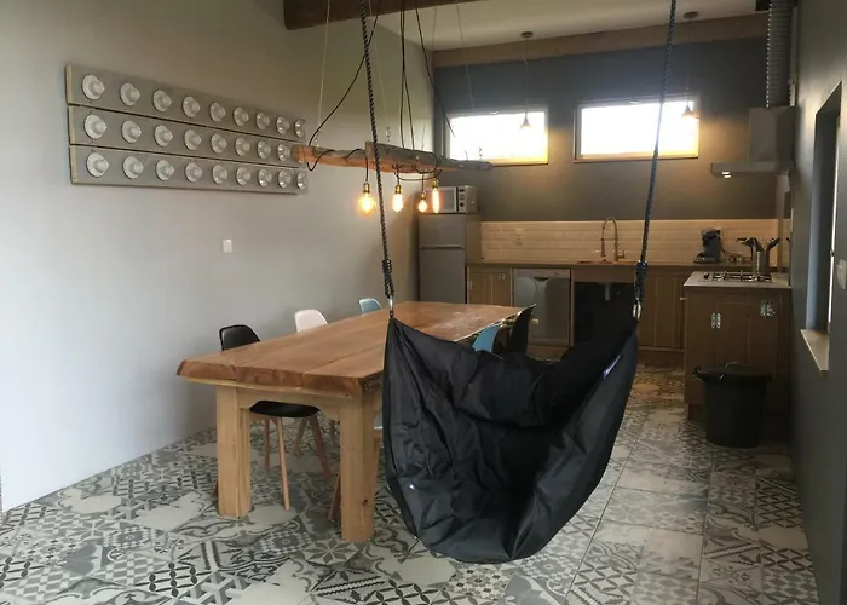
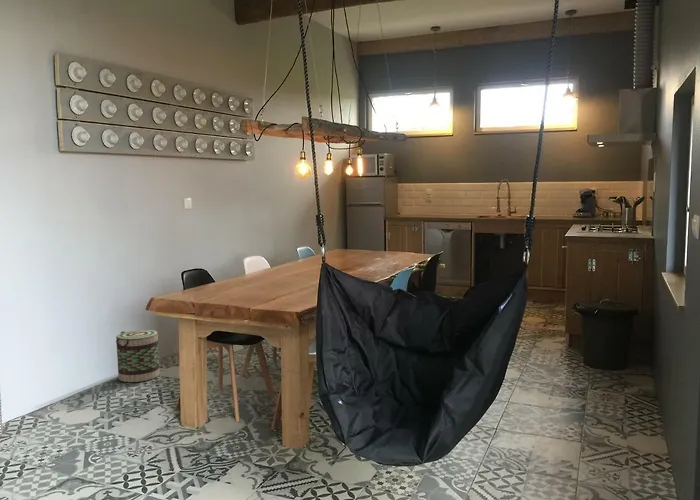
+ basket (137, 353)
